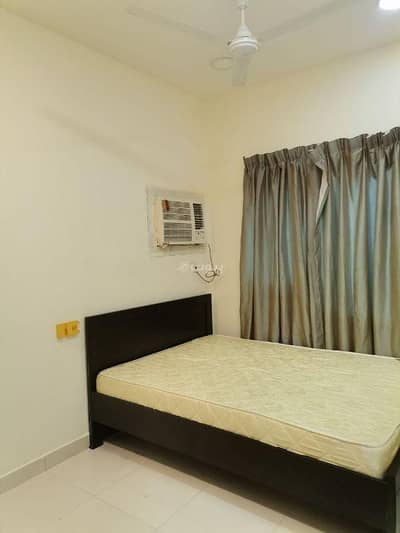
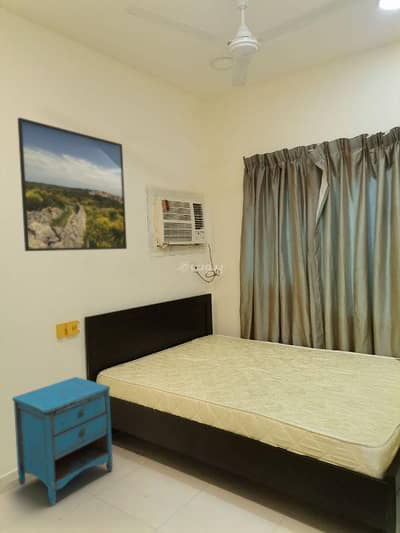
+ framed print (79, 191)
+ nightstand (64, 434)
